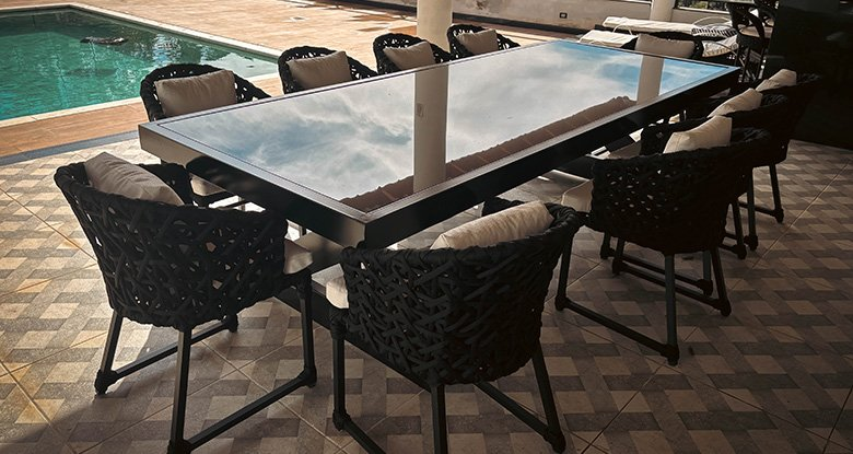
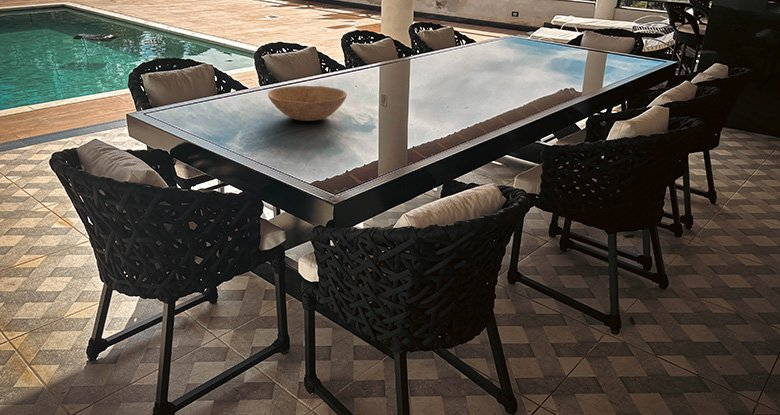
+ bowl (308, 105)
